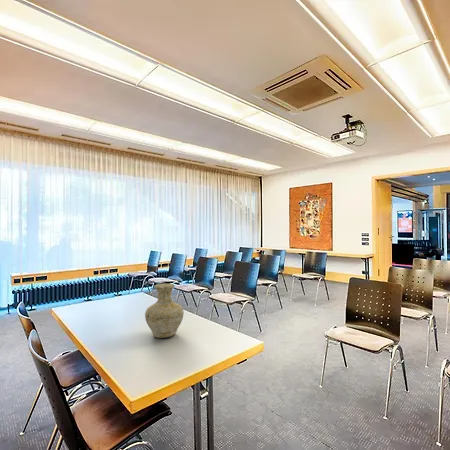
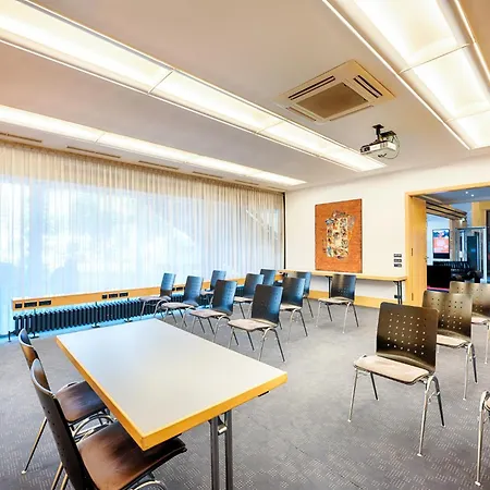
- vase (164, 309)
